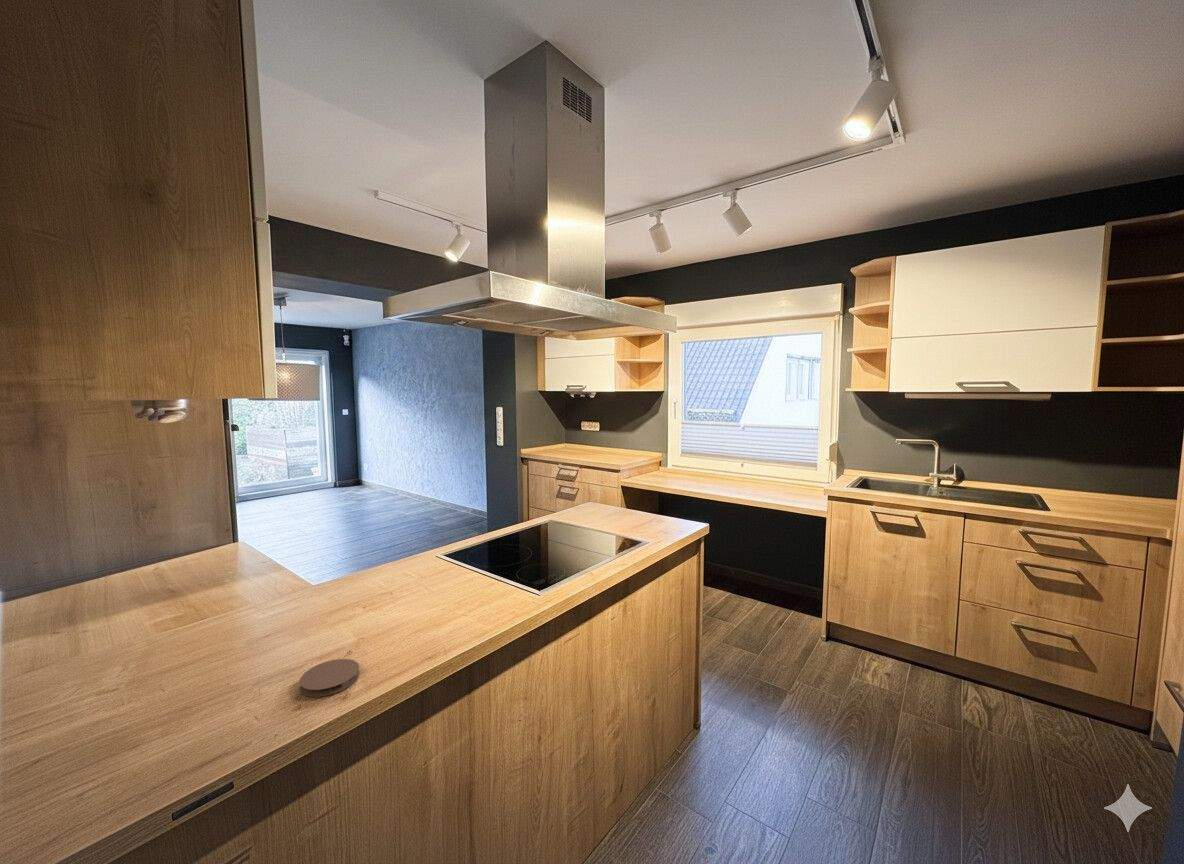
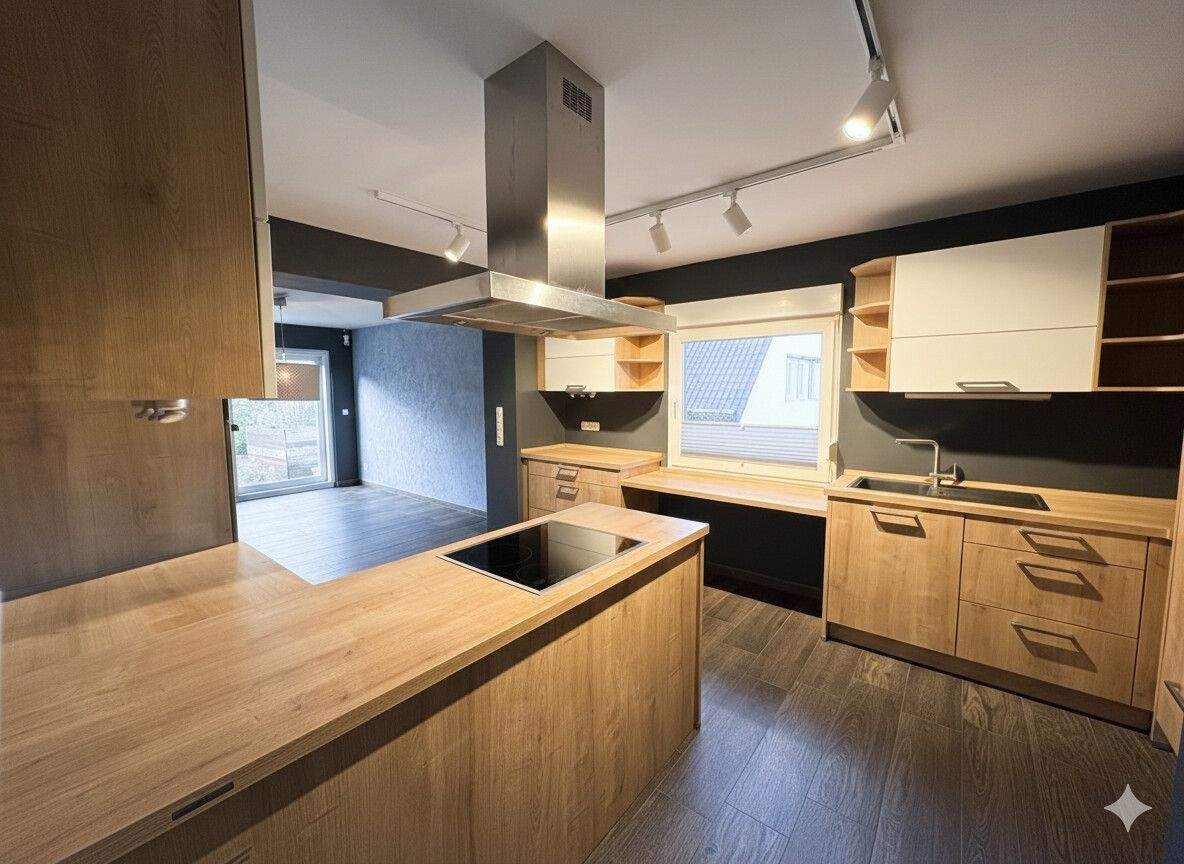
- coaster (330, 676)
